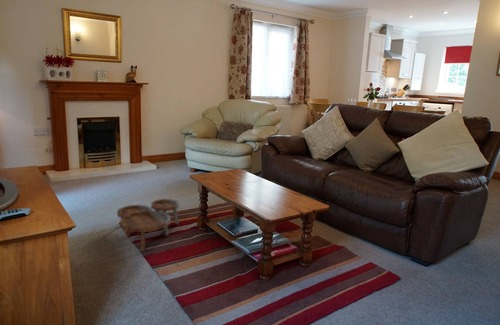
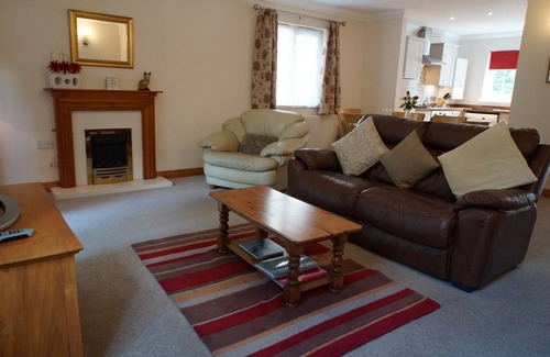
- nesting tables (150, 220)
